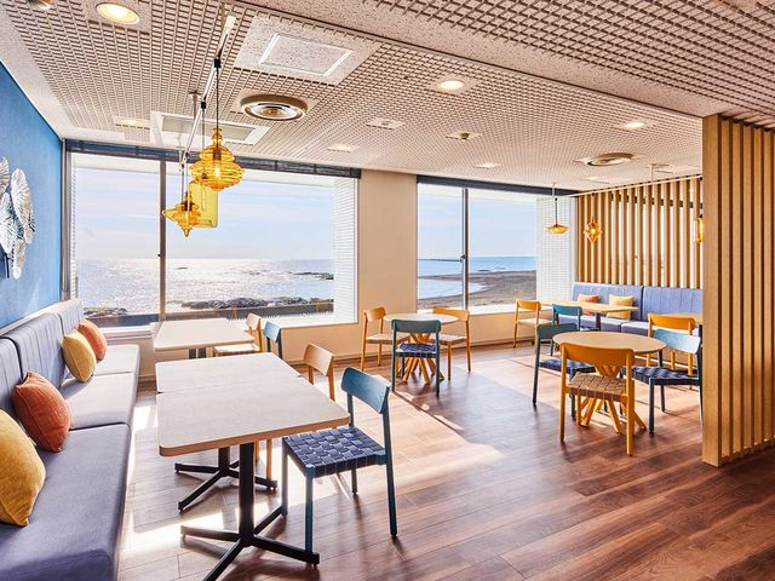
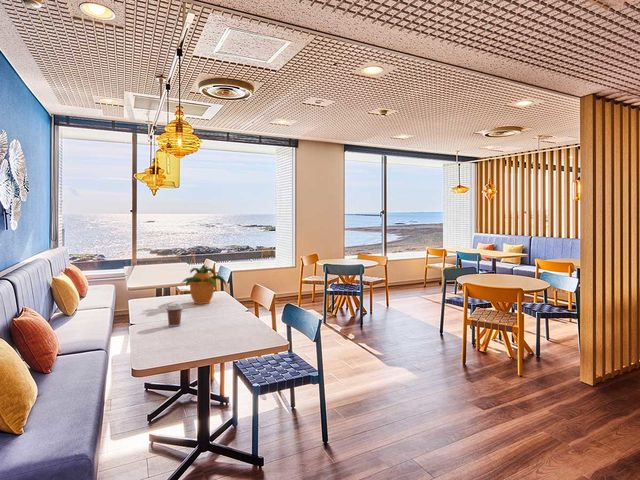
+ coffee cup (174, 314)
+ potted plant (200, 283)
